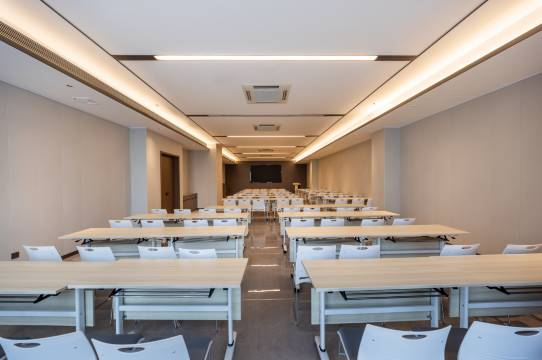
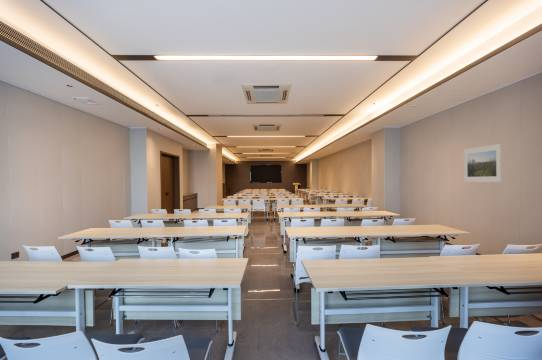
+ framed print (481, 164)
